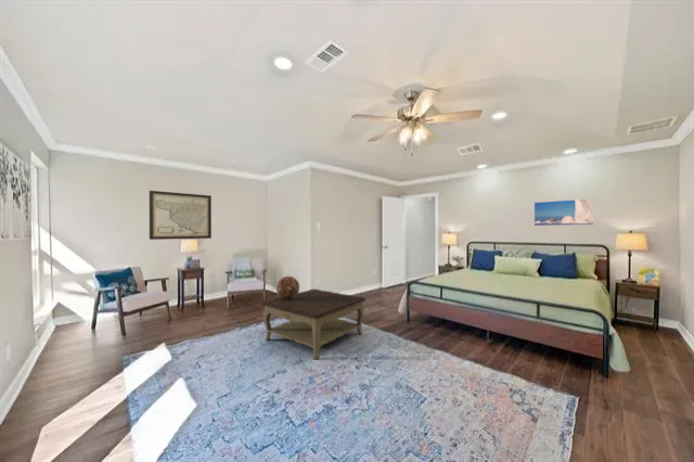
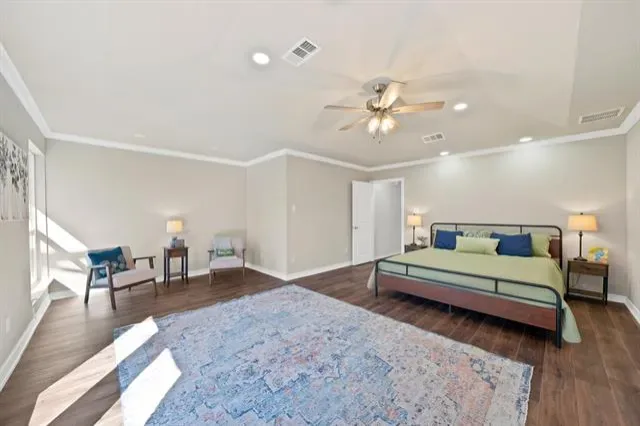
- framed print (562, 213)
- coffee table (314, 318)
- decorative sphere (287, 287)
- wall art (182, 216)
